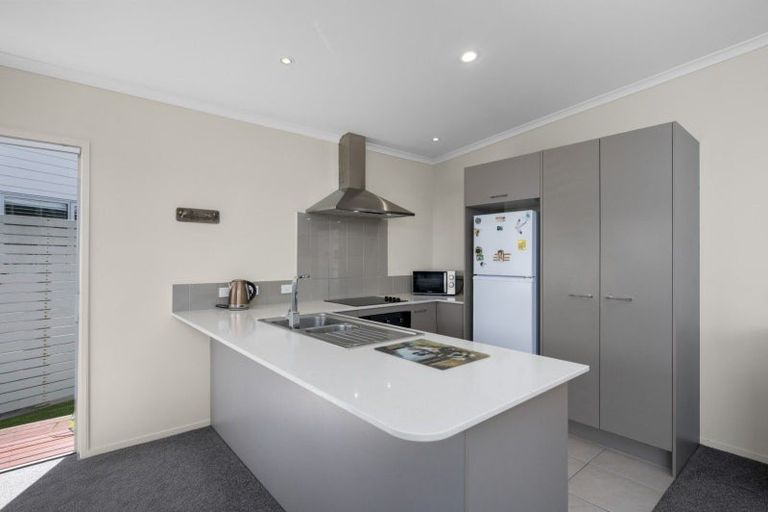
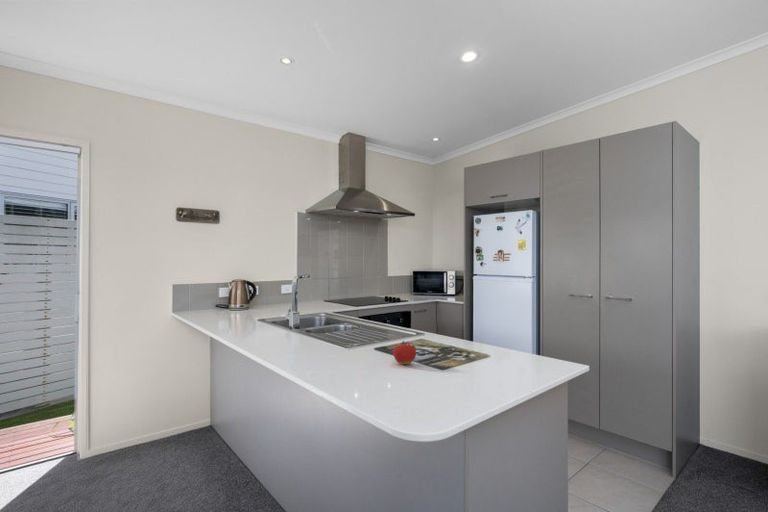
+ fruit (404, 352)
